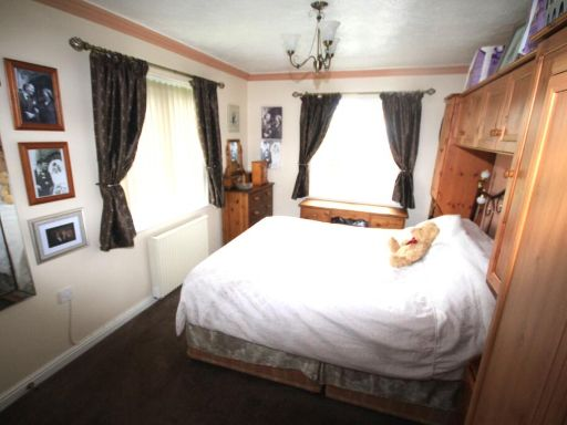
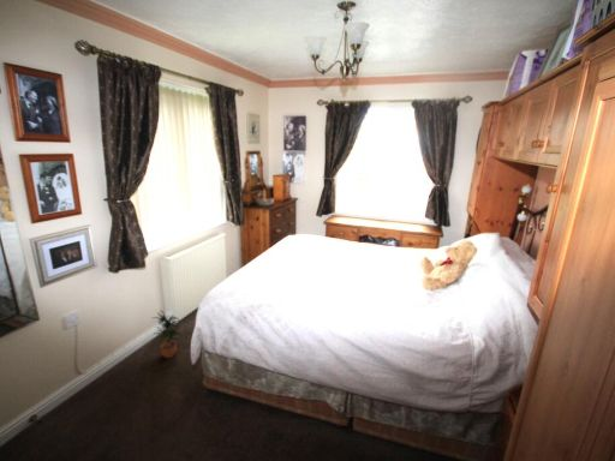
+ potted plant (167, 331)
